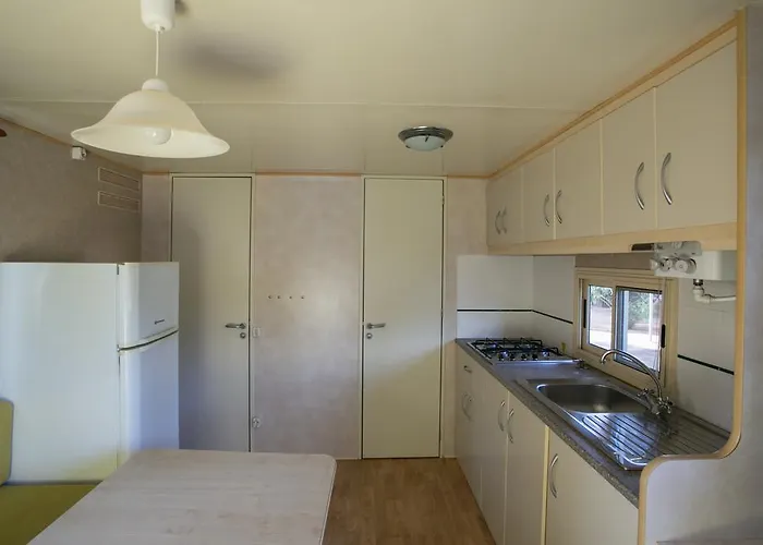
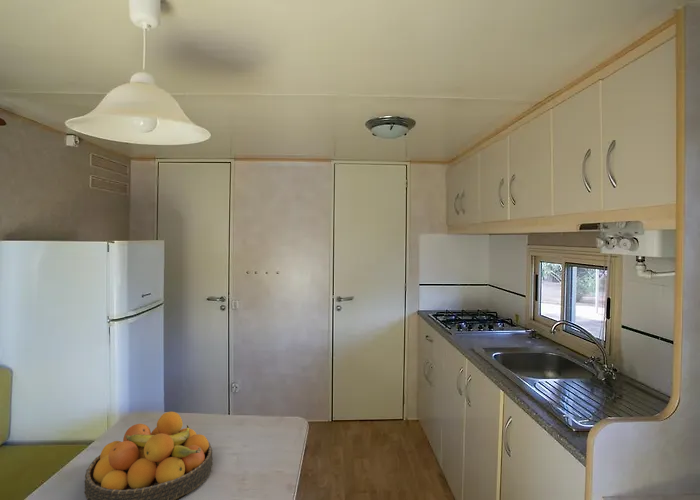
+ fruit bowl (152, 450)
